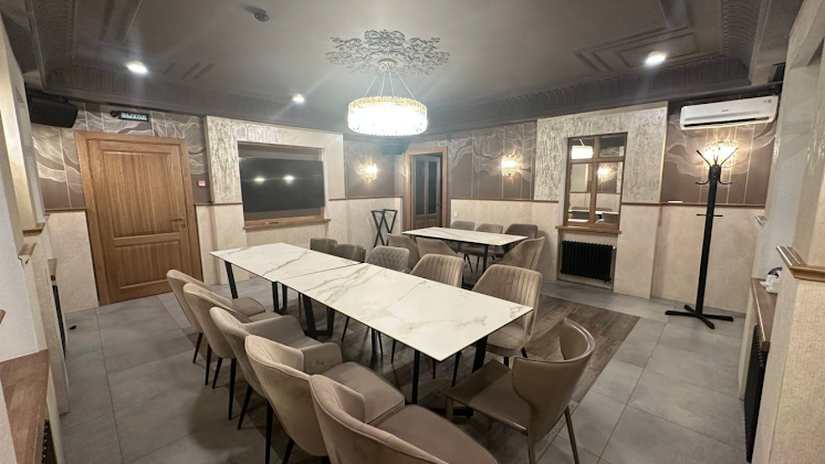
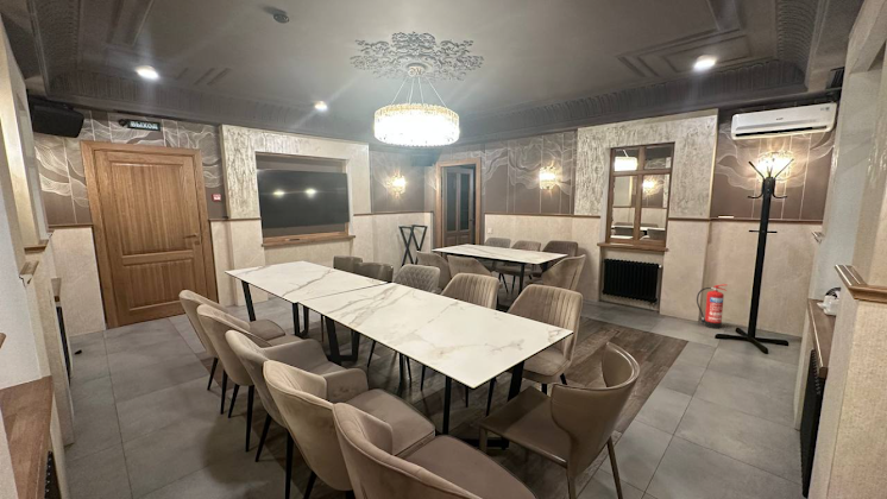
+ fire extinguisher (710, 304)
